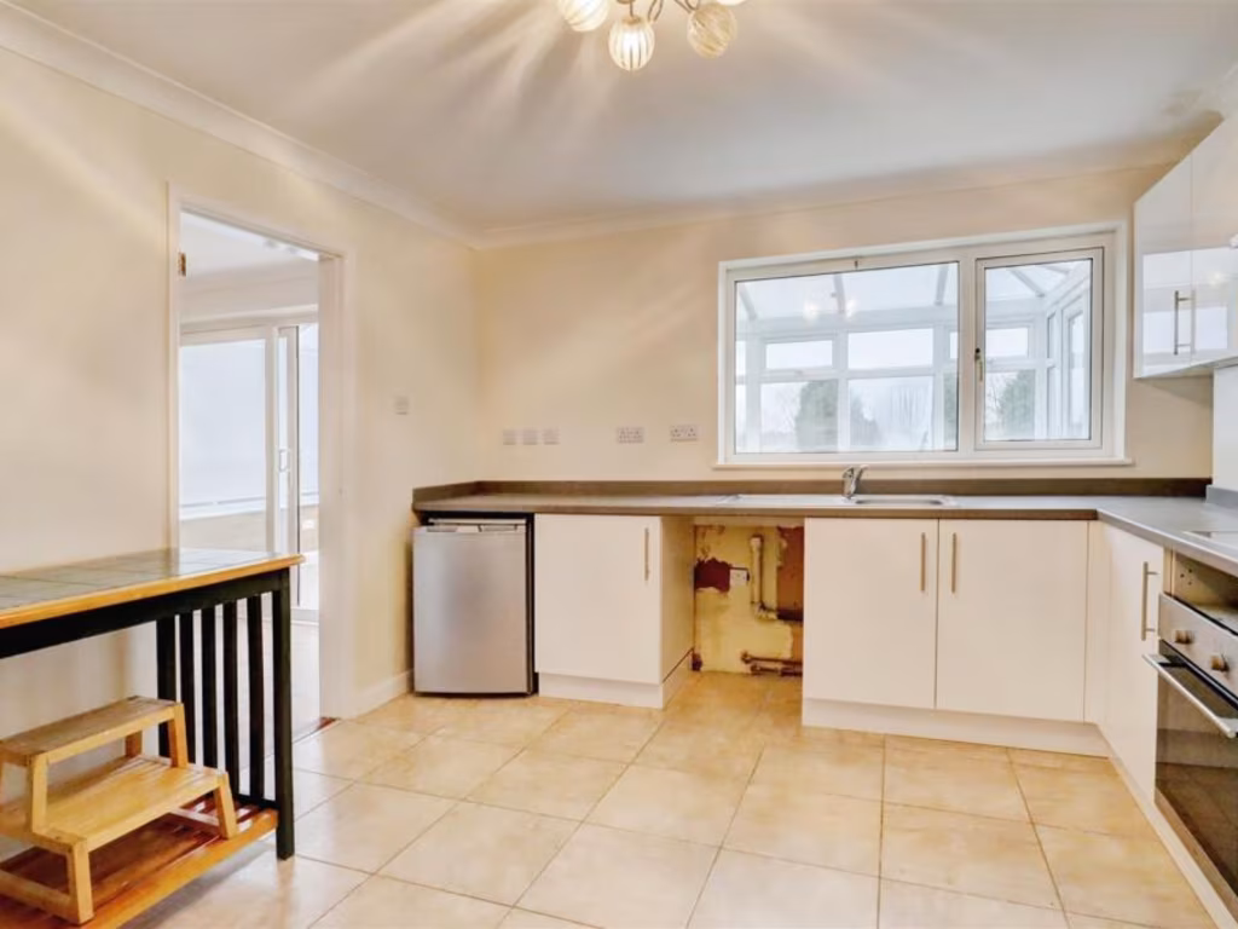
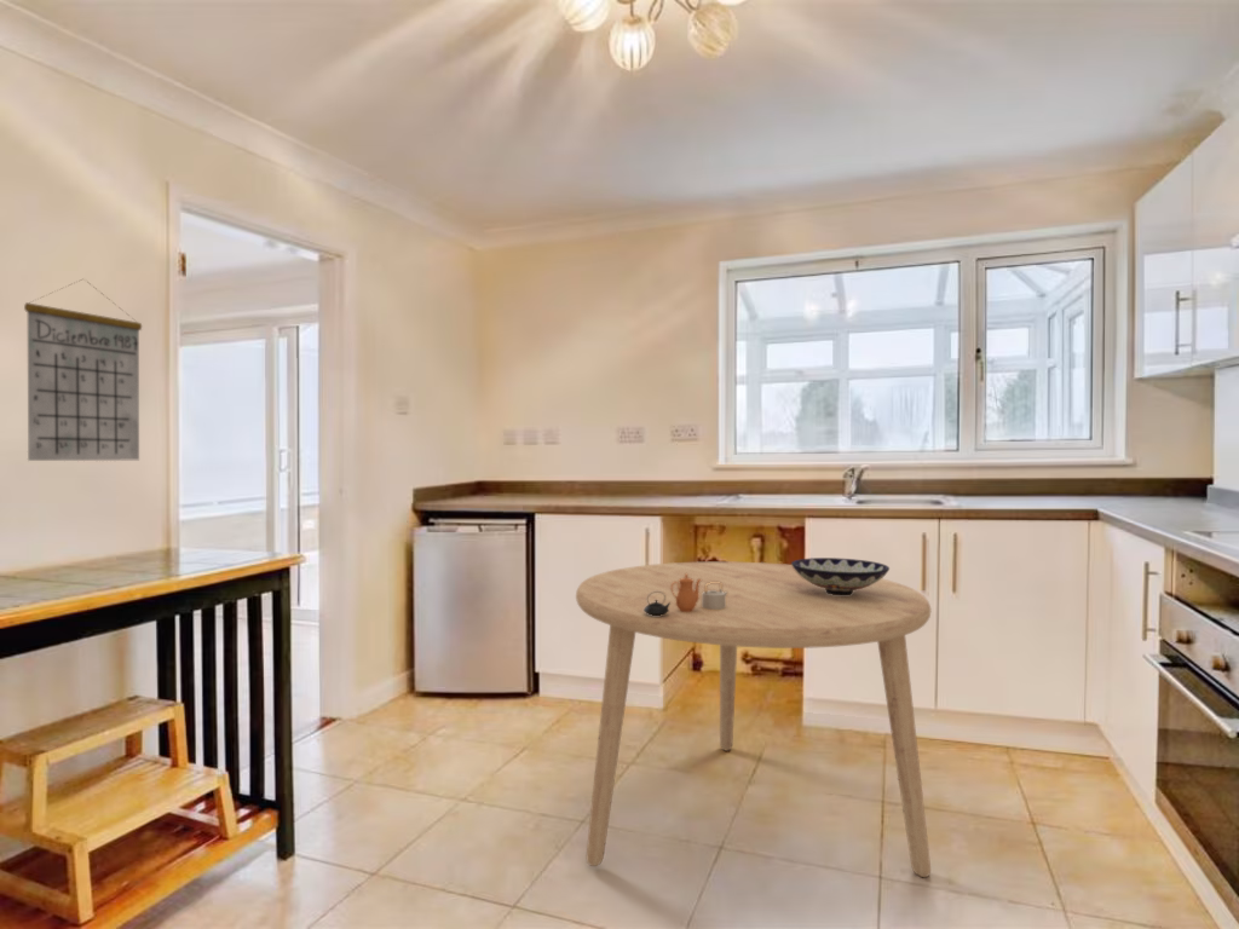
+ calendar (87, 369)
+ teapot (687, 590)
+ bowl (839, 577)
+ dining table (733, 704)
